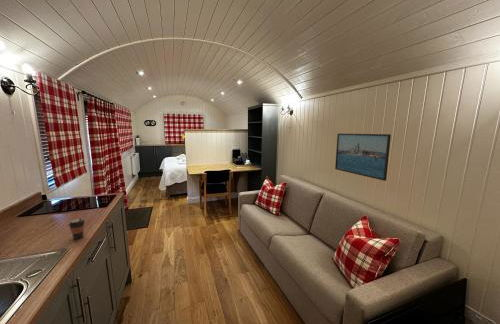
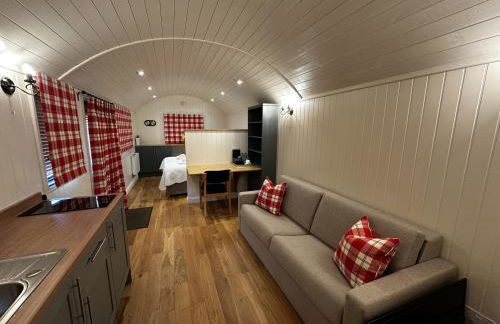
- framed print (359, 154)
- coffee cup (77, 228)
